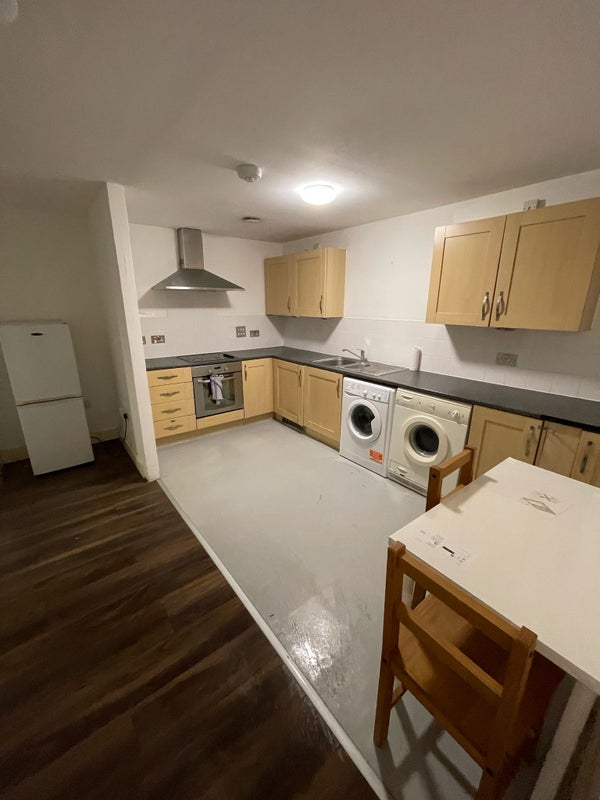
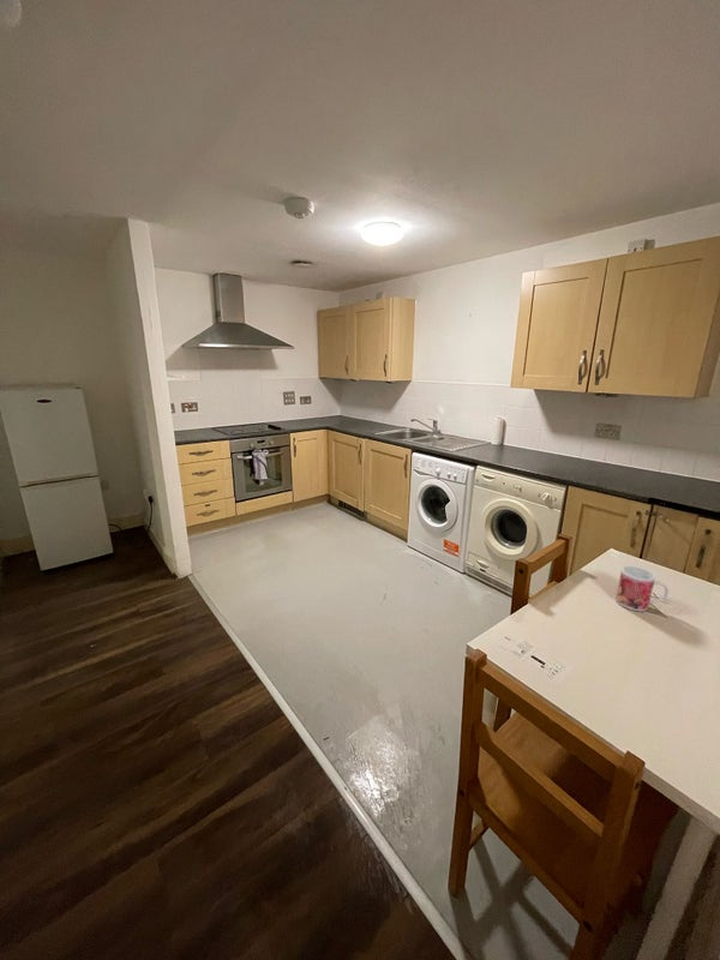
+ mug (642, 589)
